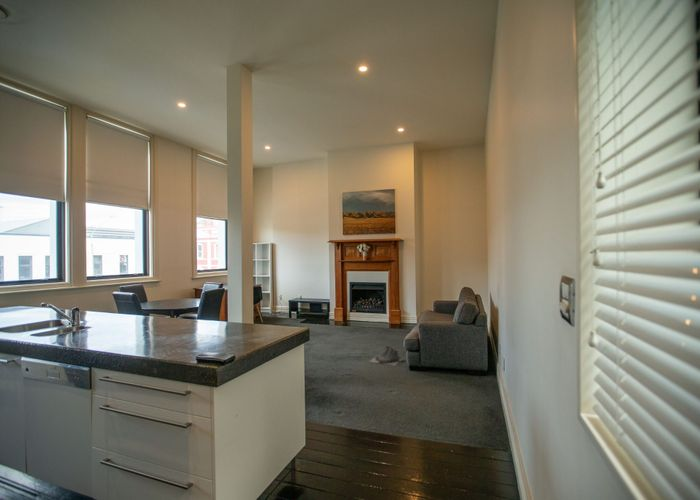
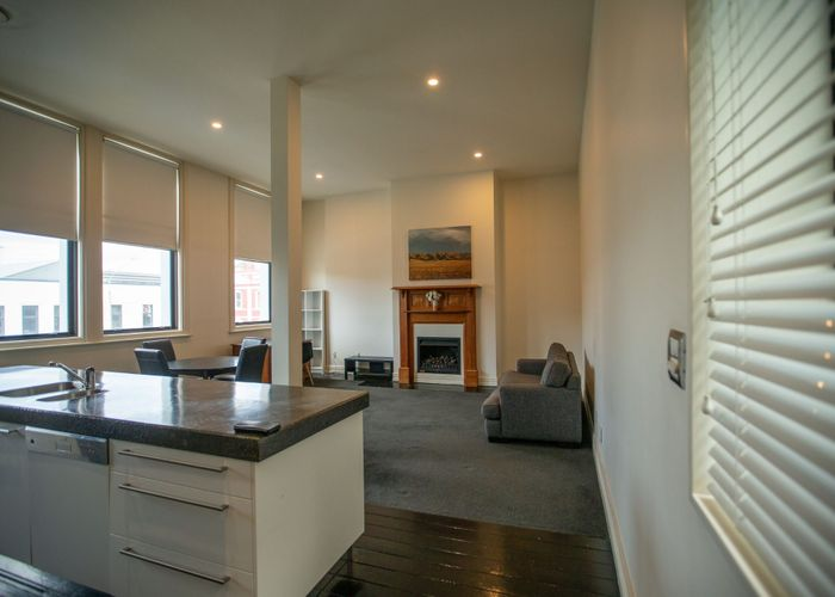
- boots (386, 353)
